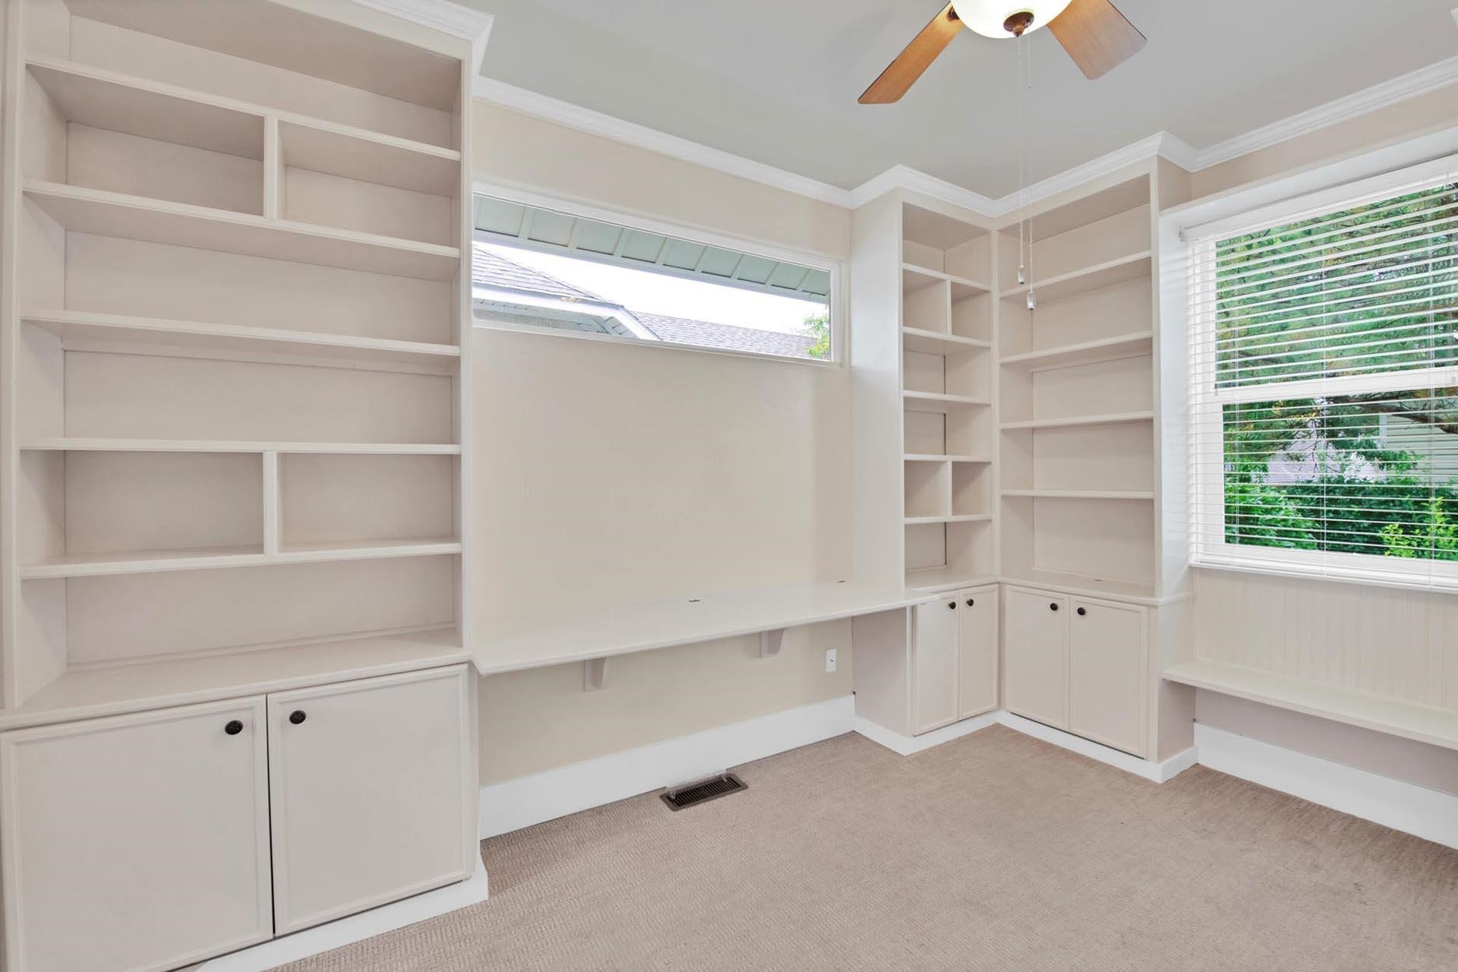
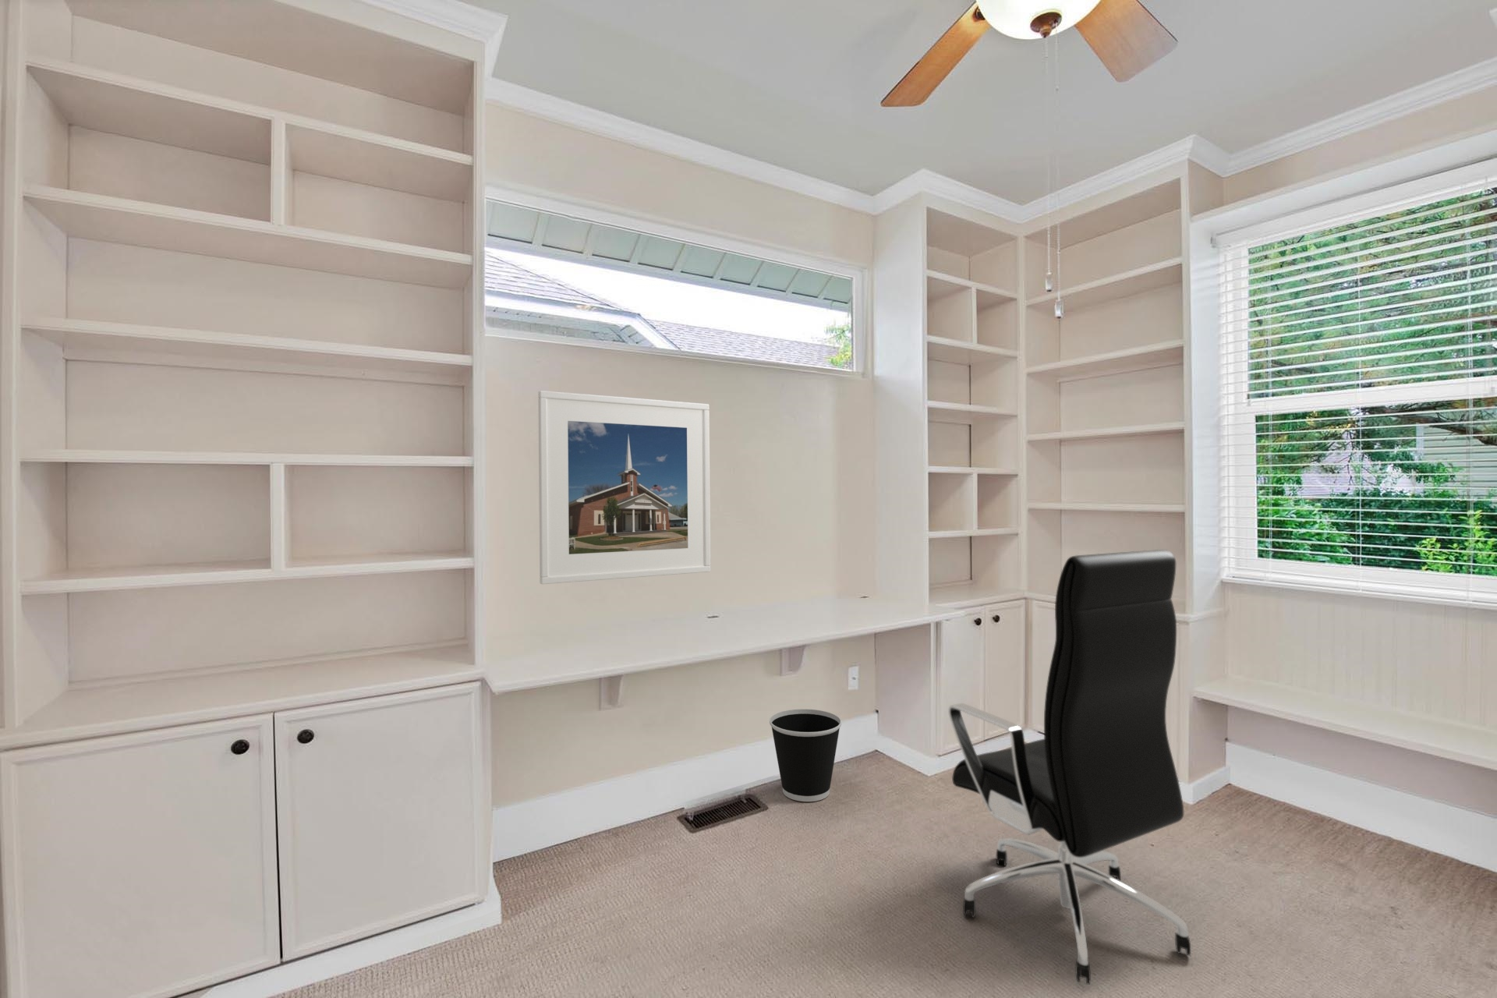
+ office chair (1064, 728)
+ wastebasket (805, 755)
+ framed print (630, 488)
